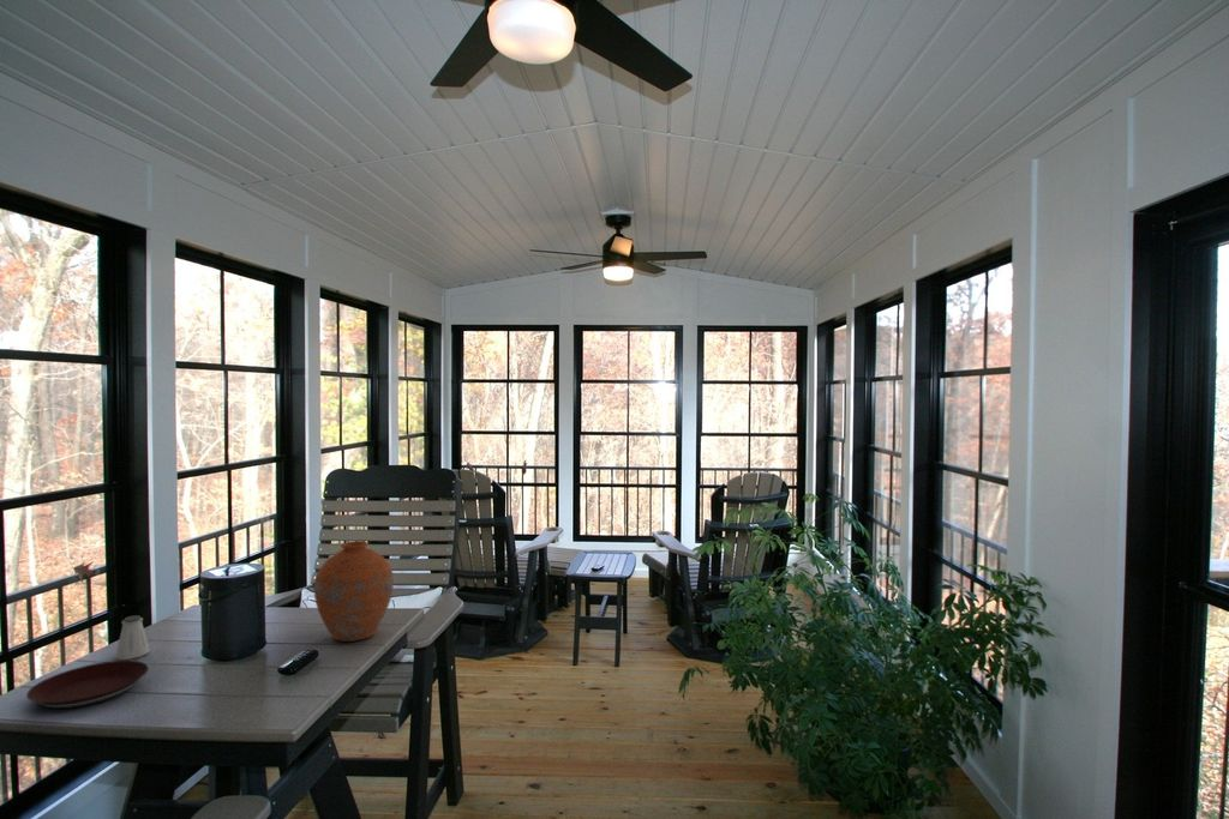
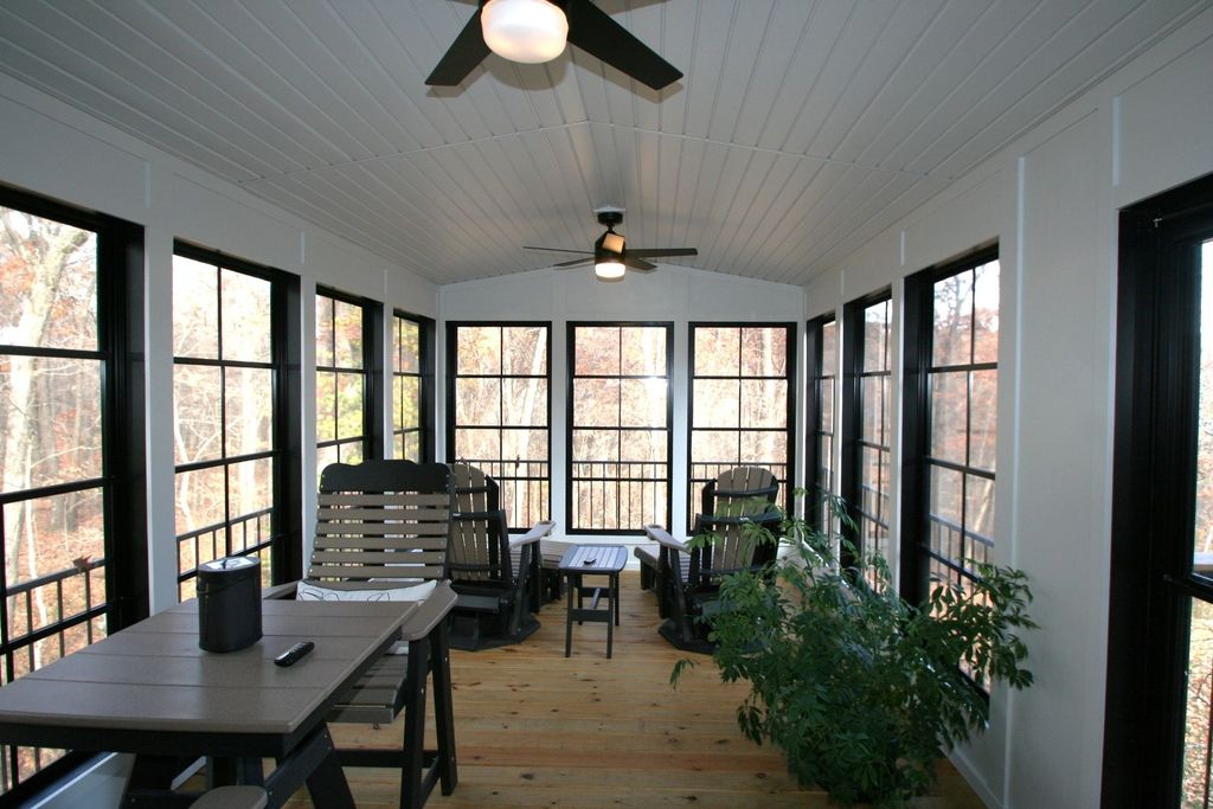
- vase (354, 589)
- saltshaker (132, 636)
- plate (90, 686)
